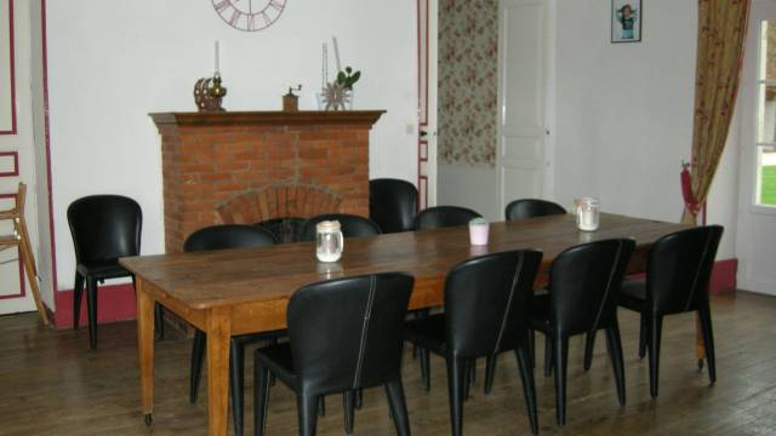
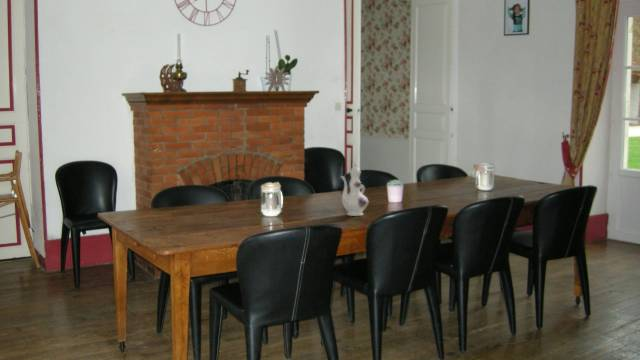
+ chinaware (352, 188)
